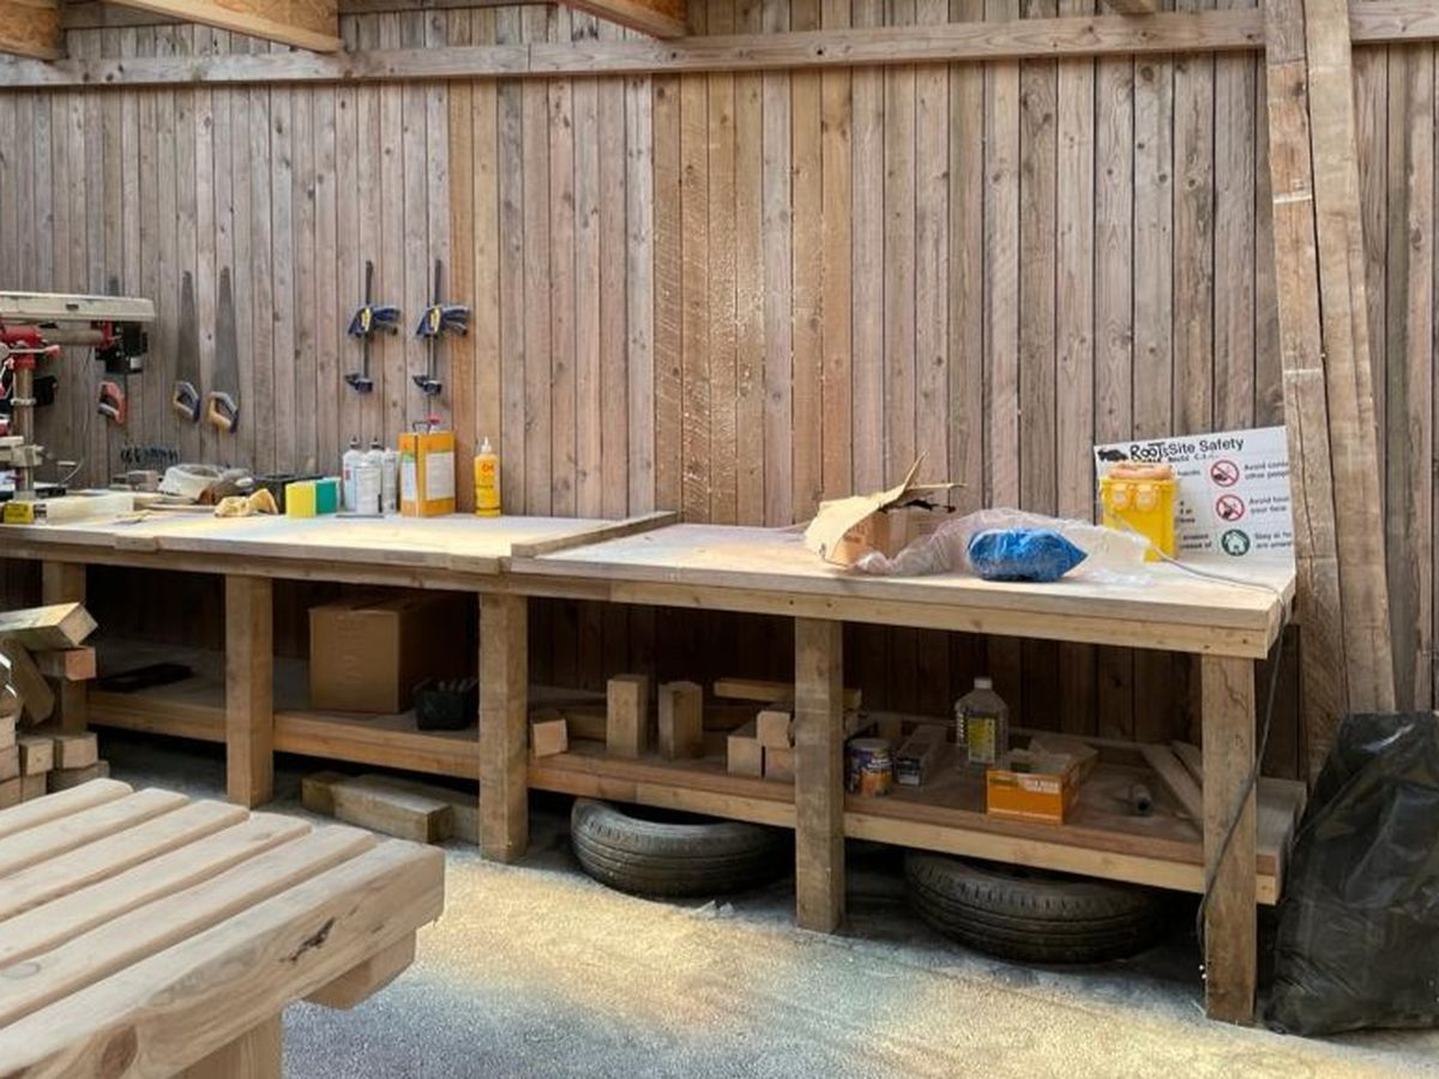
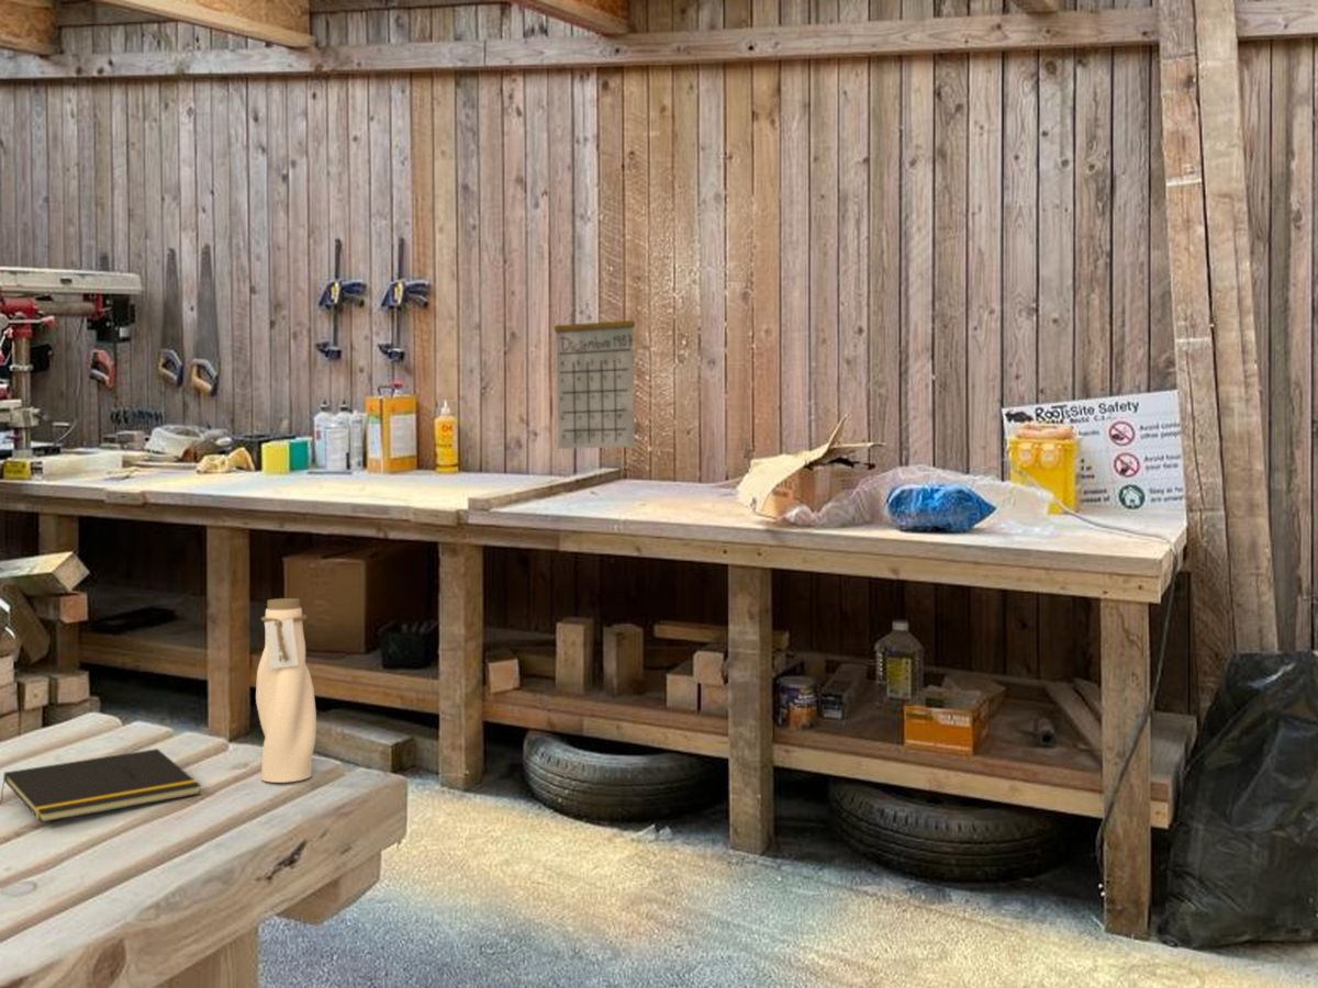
+ water bottle (286, 688)
+ notepad (103, 783)
+ calendar (594, 370)
